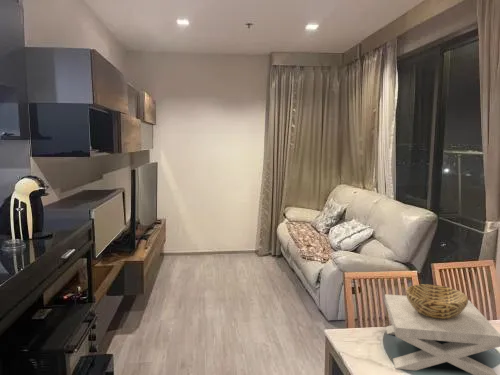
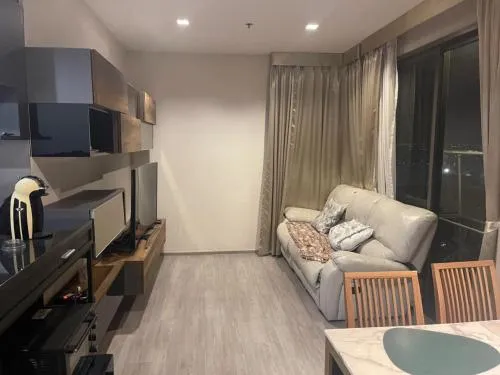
- decorative bowl (435, 321)
